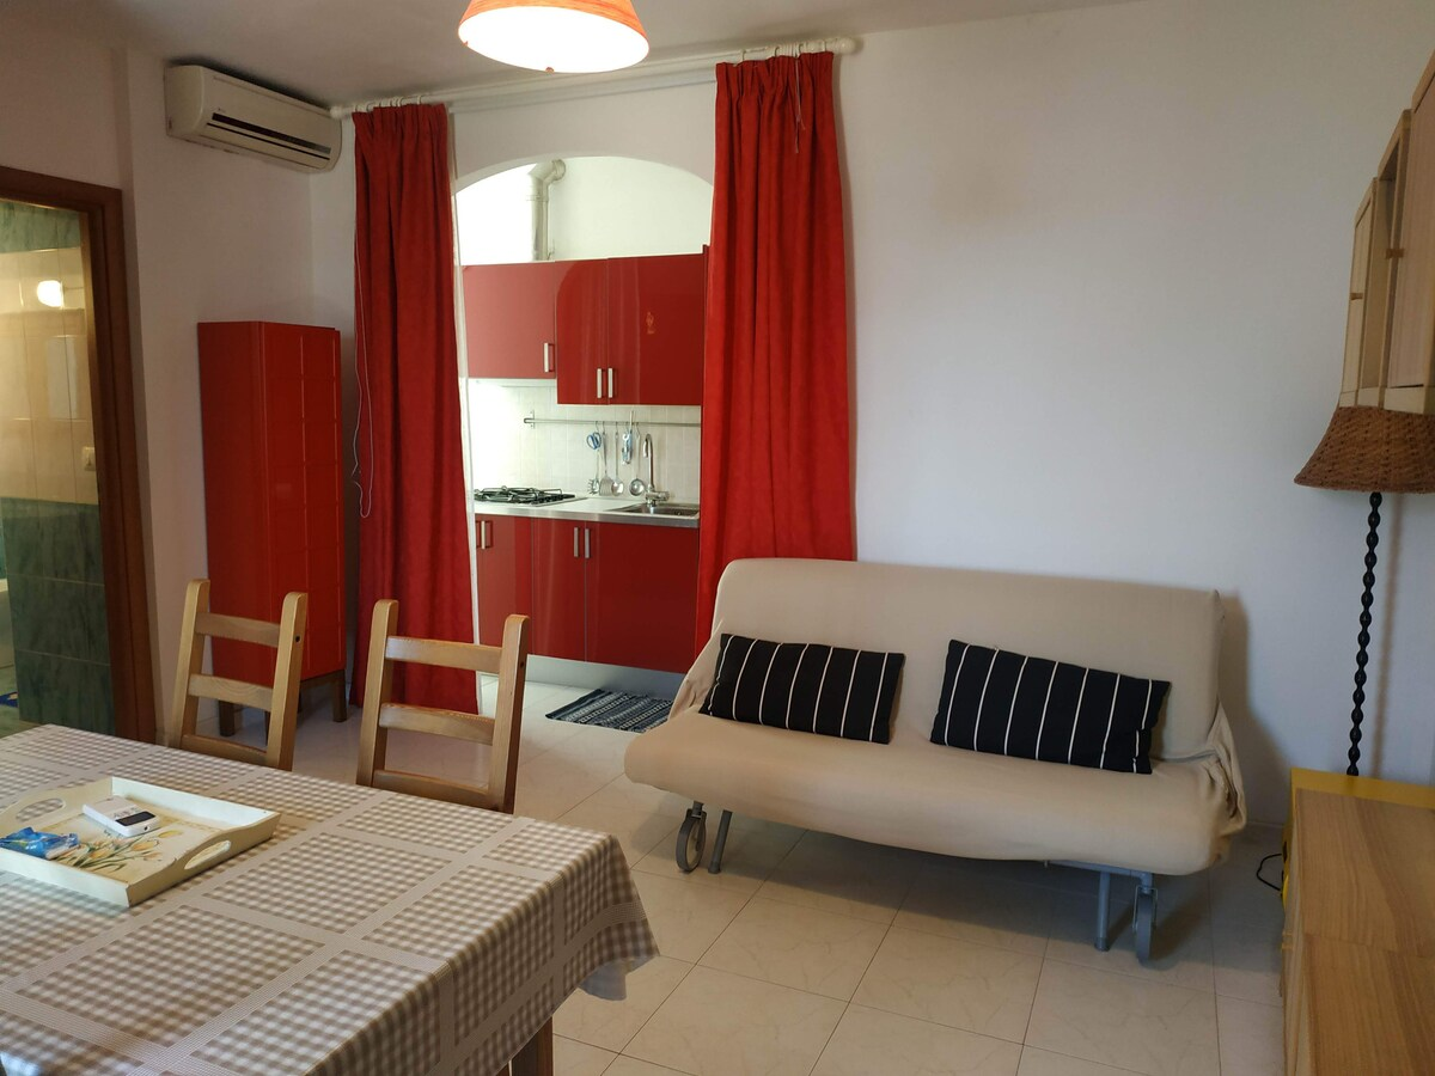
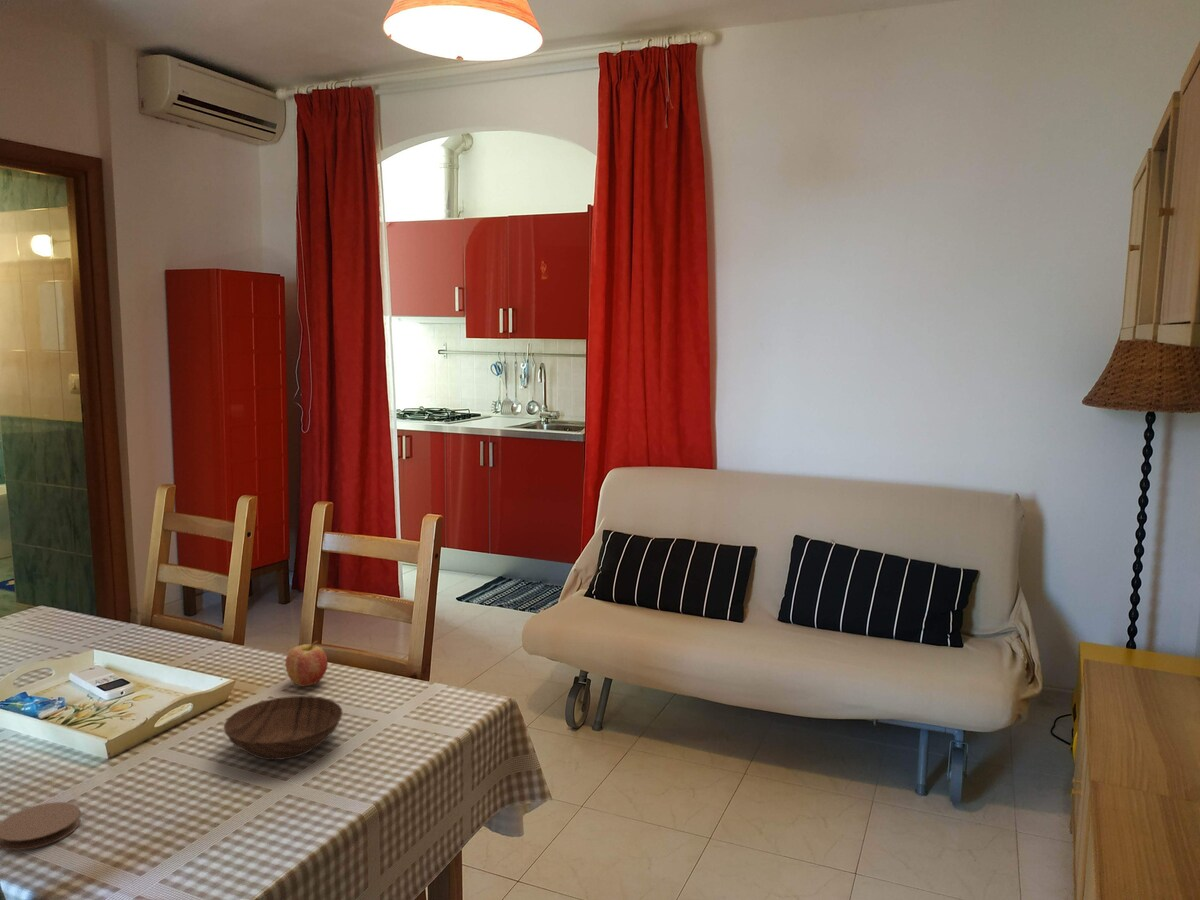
+ coaster (39, 825)
+ bowl (284, 732)
+ fruit (306, 663)
